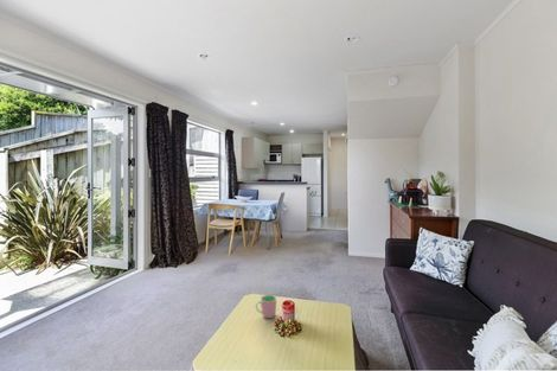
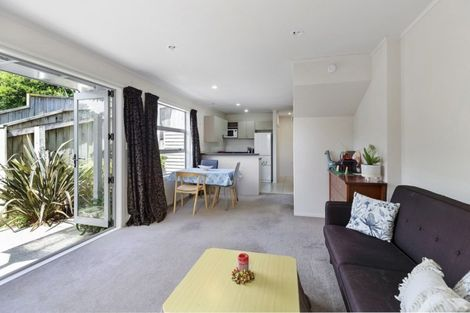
- cup (265, 307)
